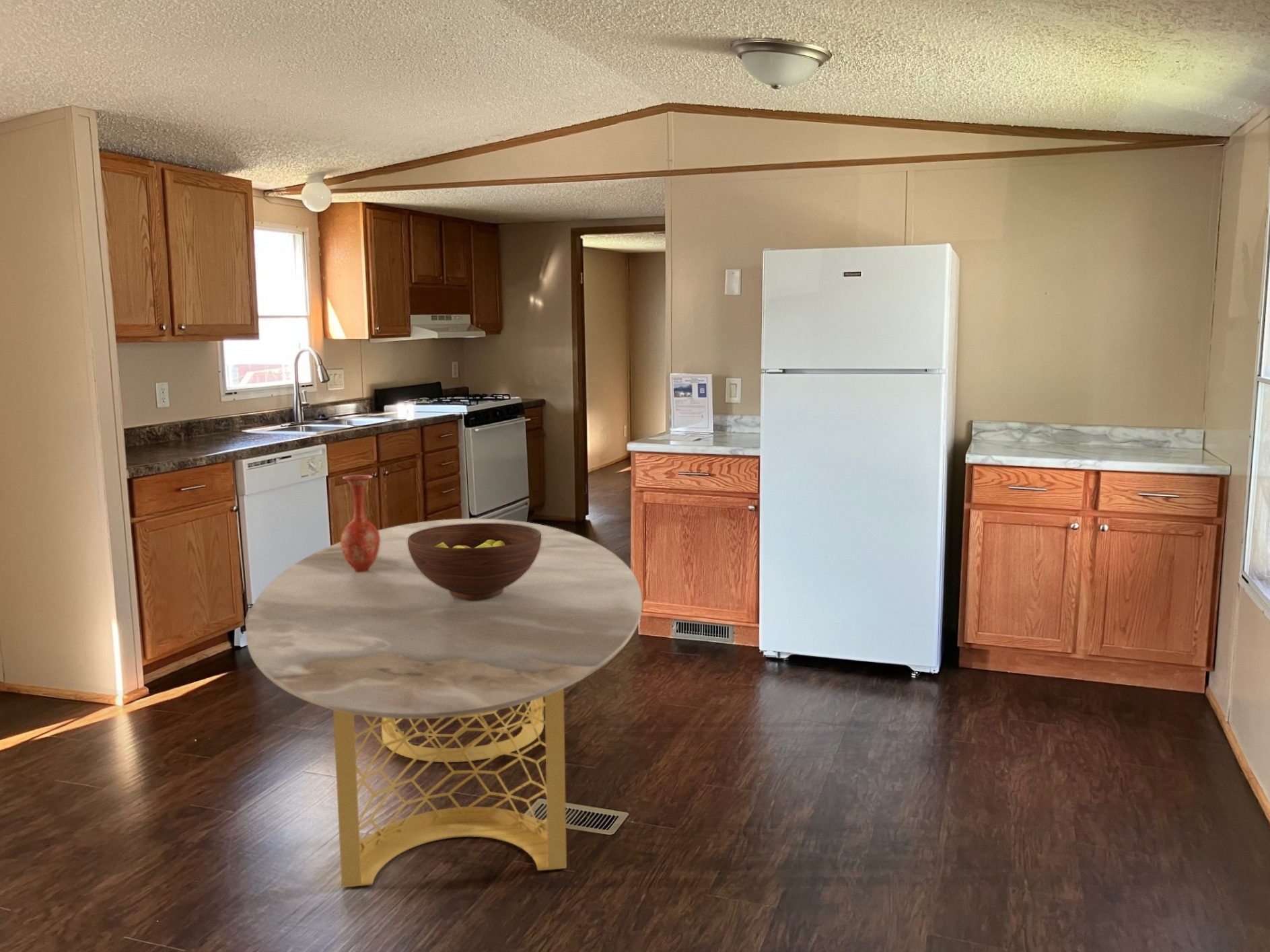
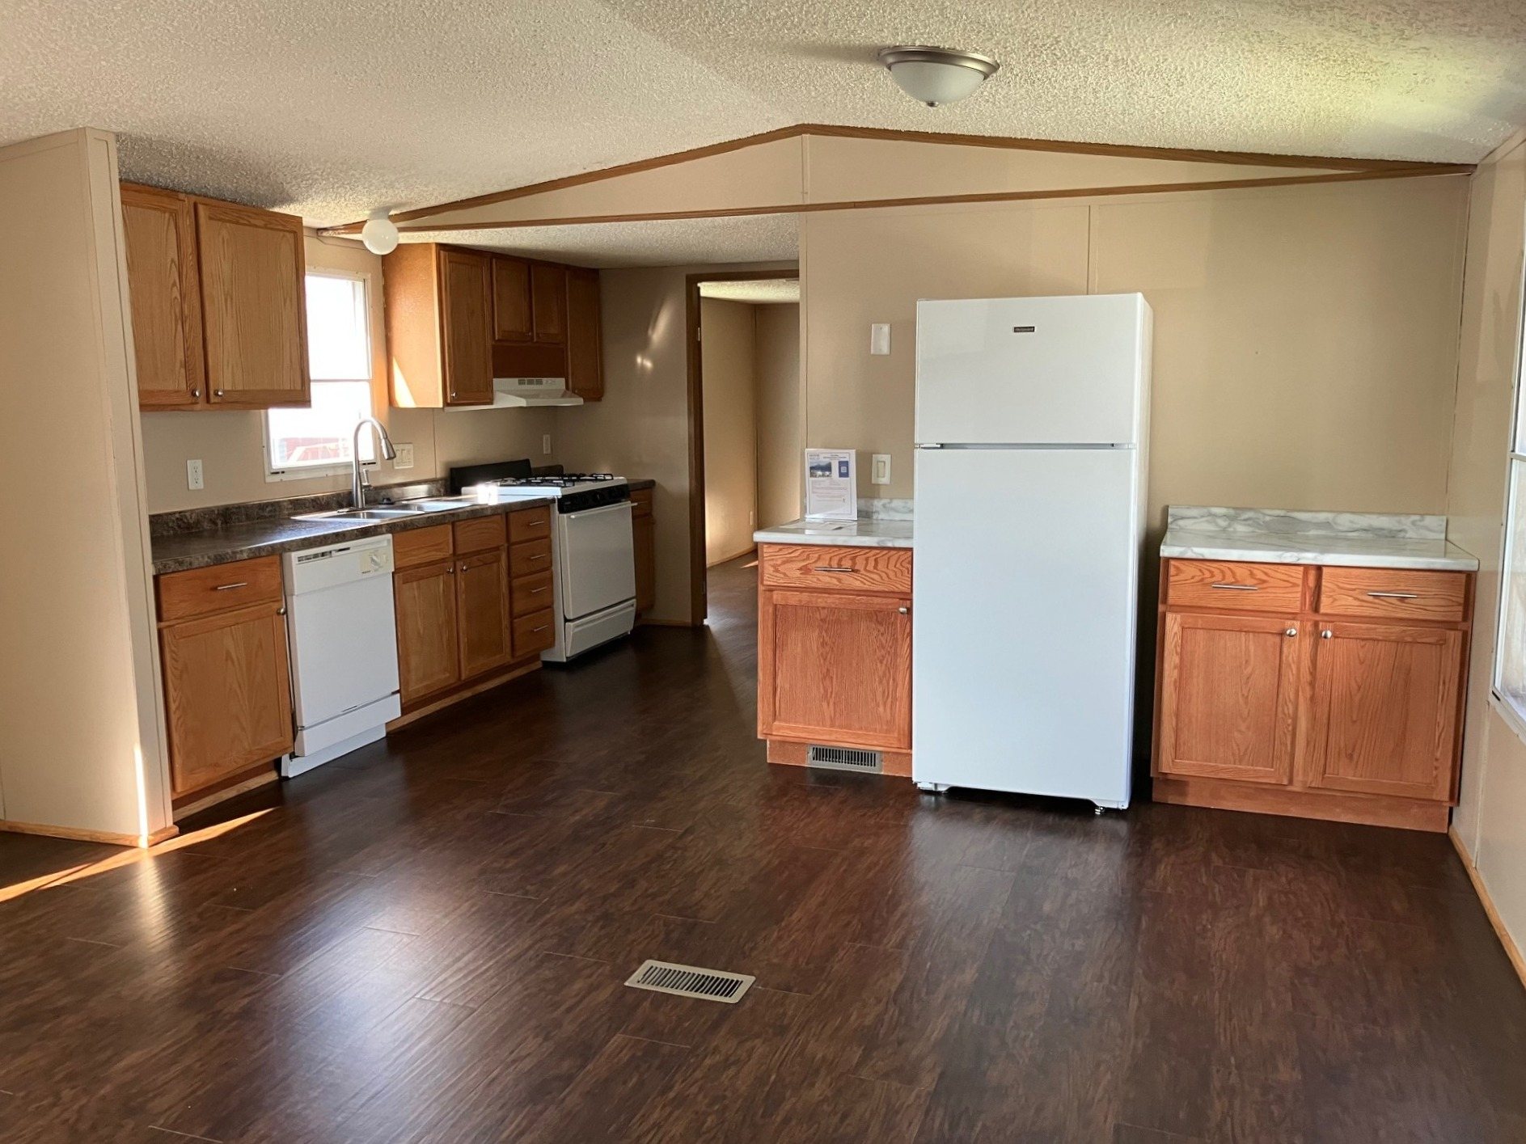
- vase (359, 523)
- fruit bowl (476, 564)
- dining table (457, 688)
